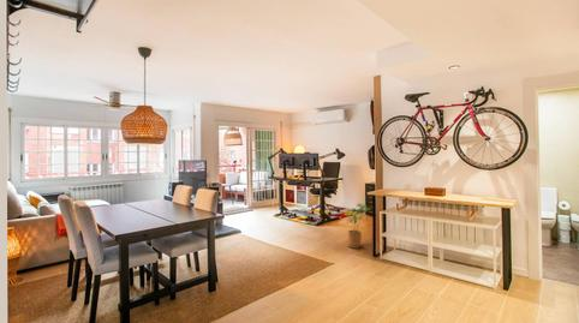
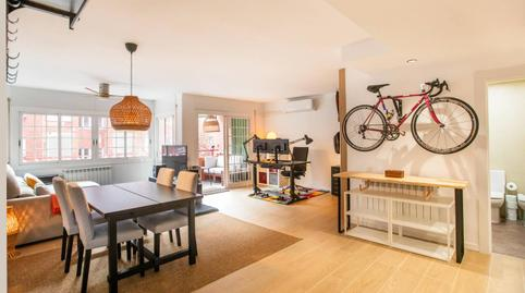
- house plant (354, 223)
